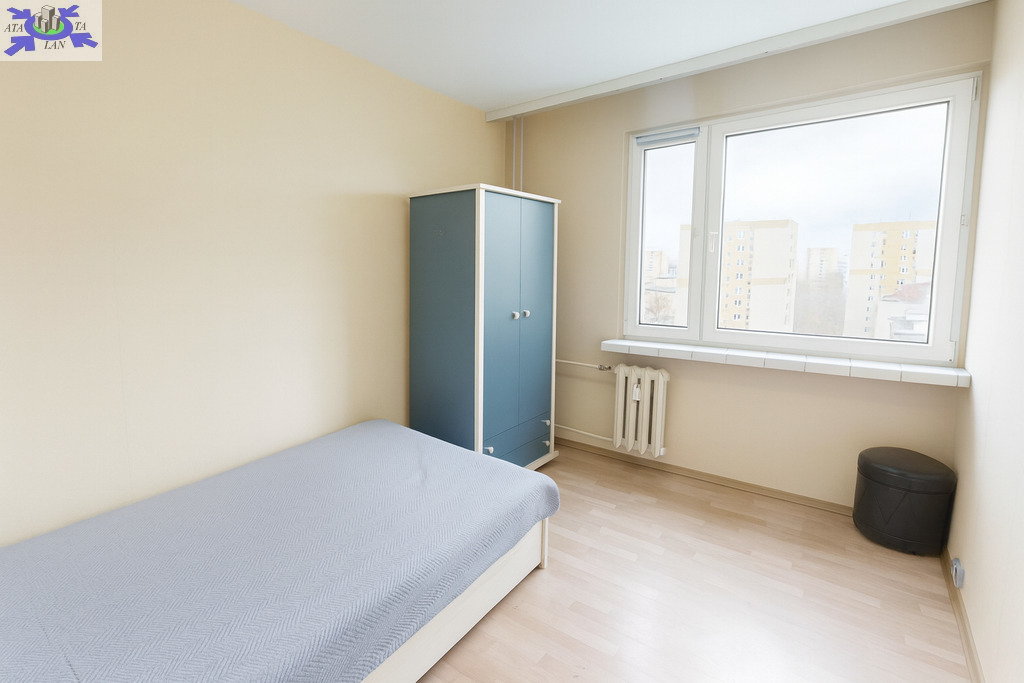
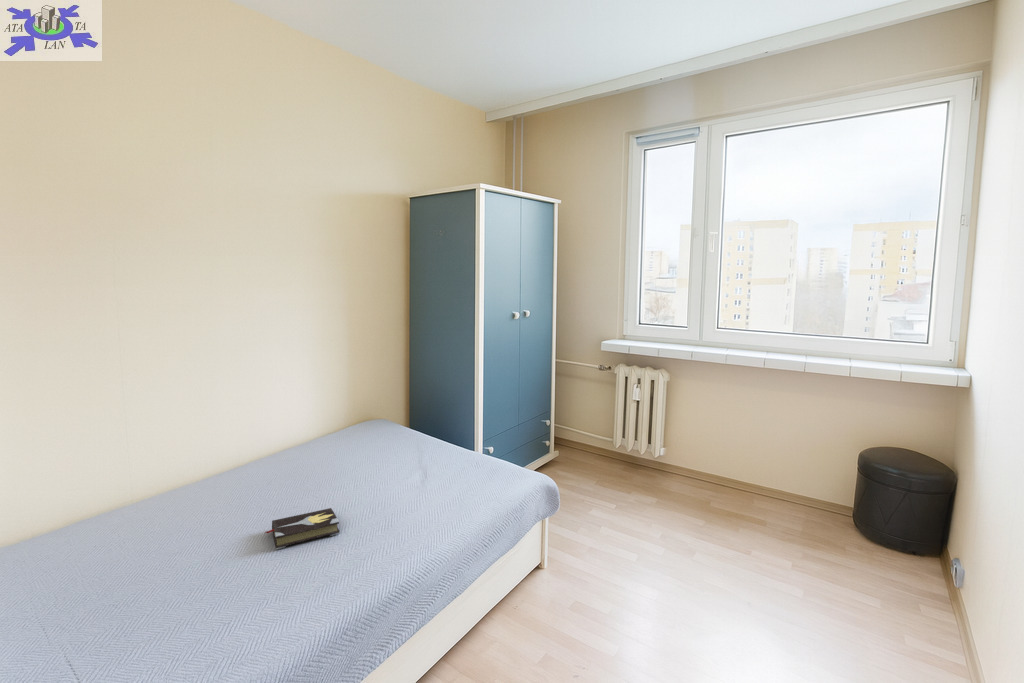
+ hardback book (305, 525)
